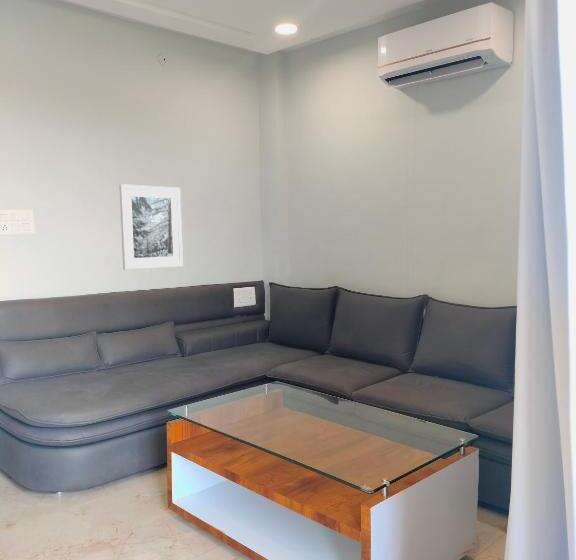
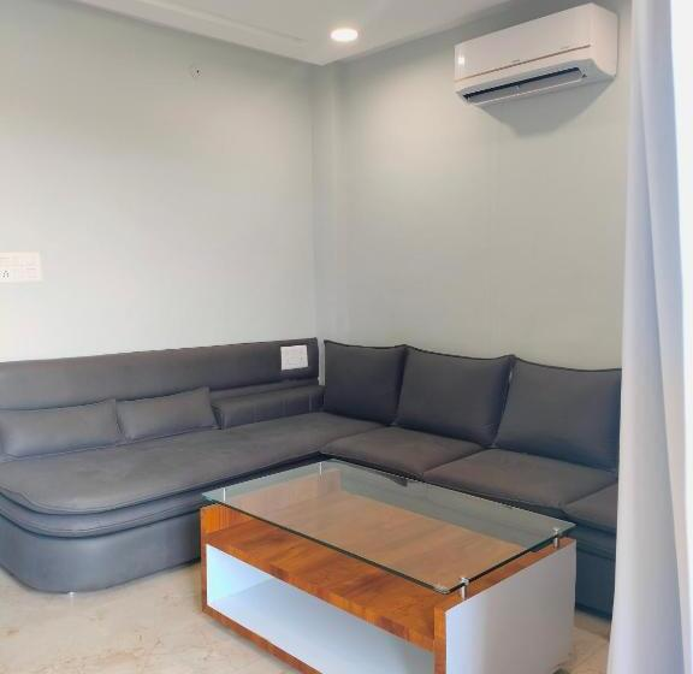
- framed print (152, 227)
